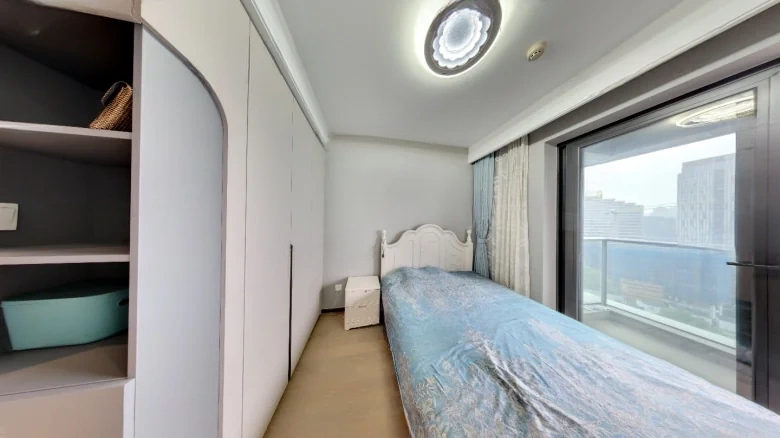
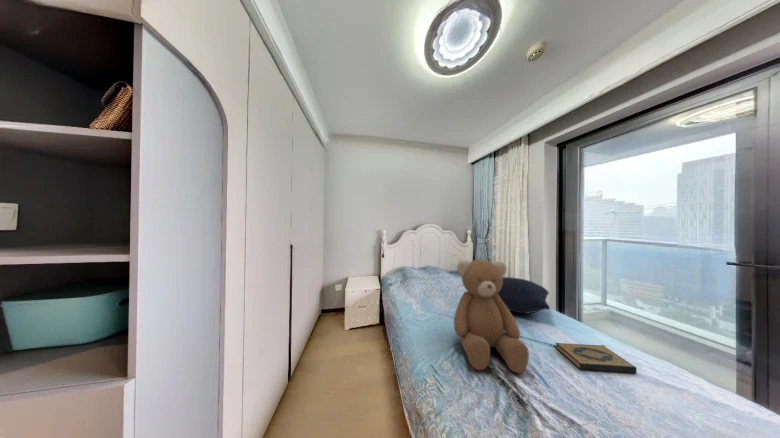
+ pillow (515, 293)
+ teddy bear (485, 306)
+ hardback book (592, 356)
